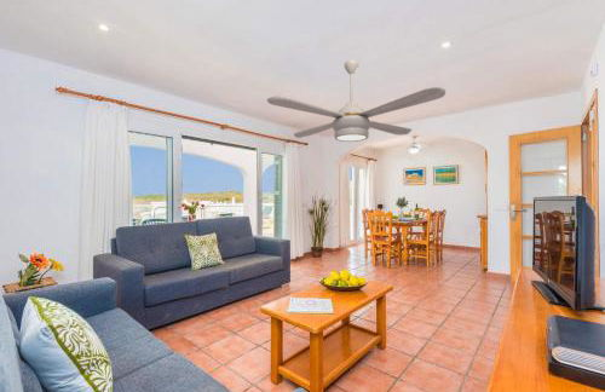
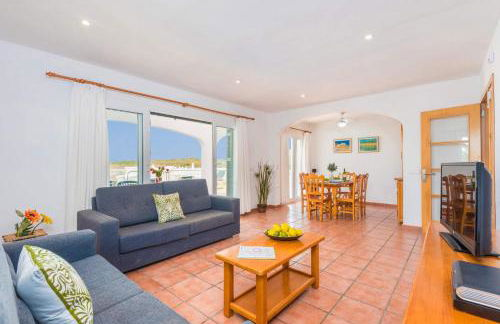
- ceiling fan (351, 100)
